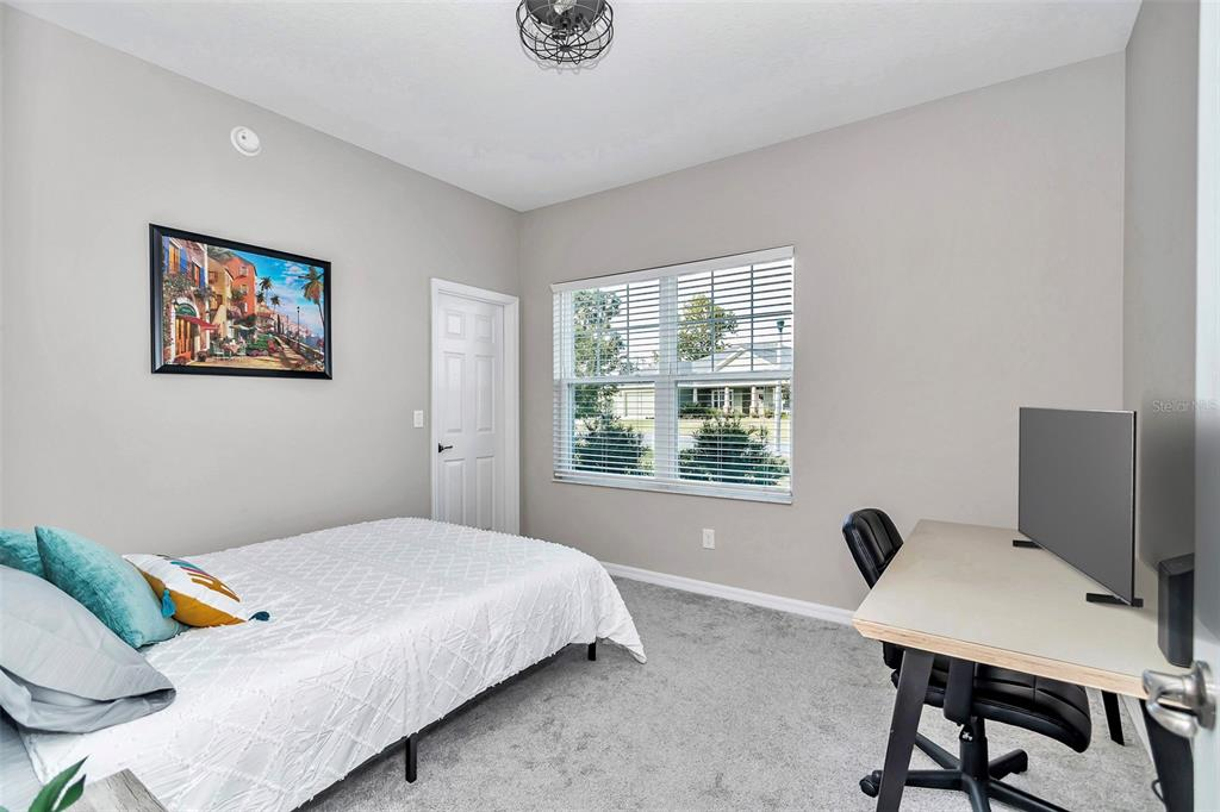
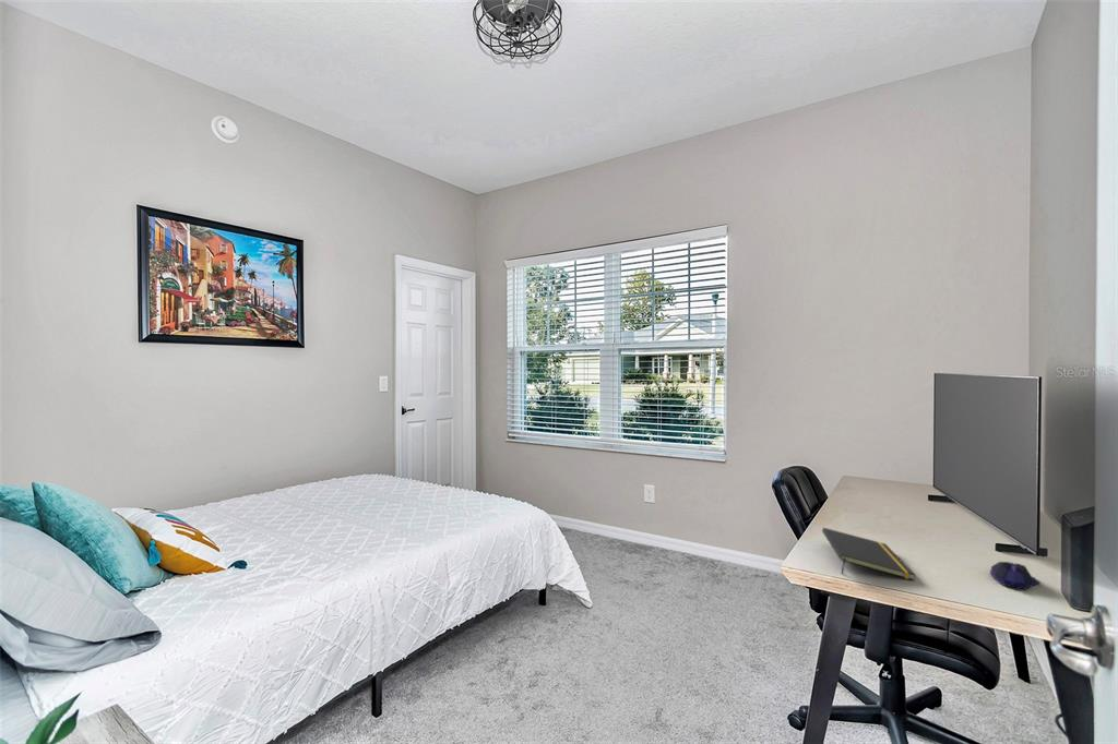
+ notepad (864, 551)
+ computer mouse (1014, 571)
